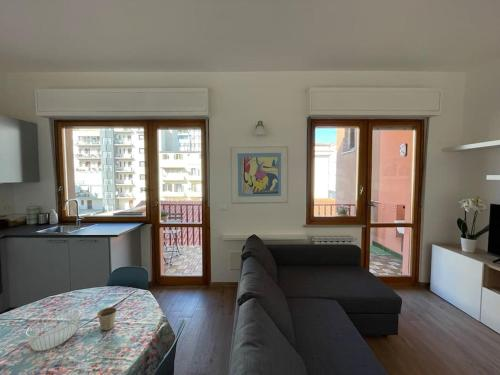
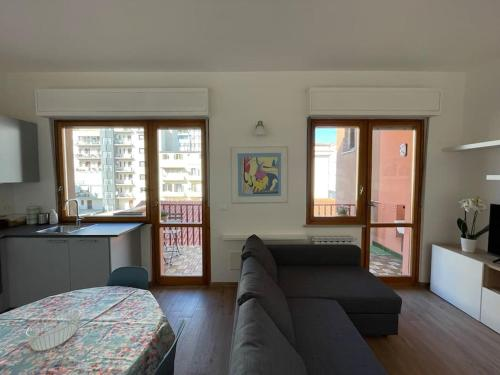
- flower pot (107, 319)
